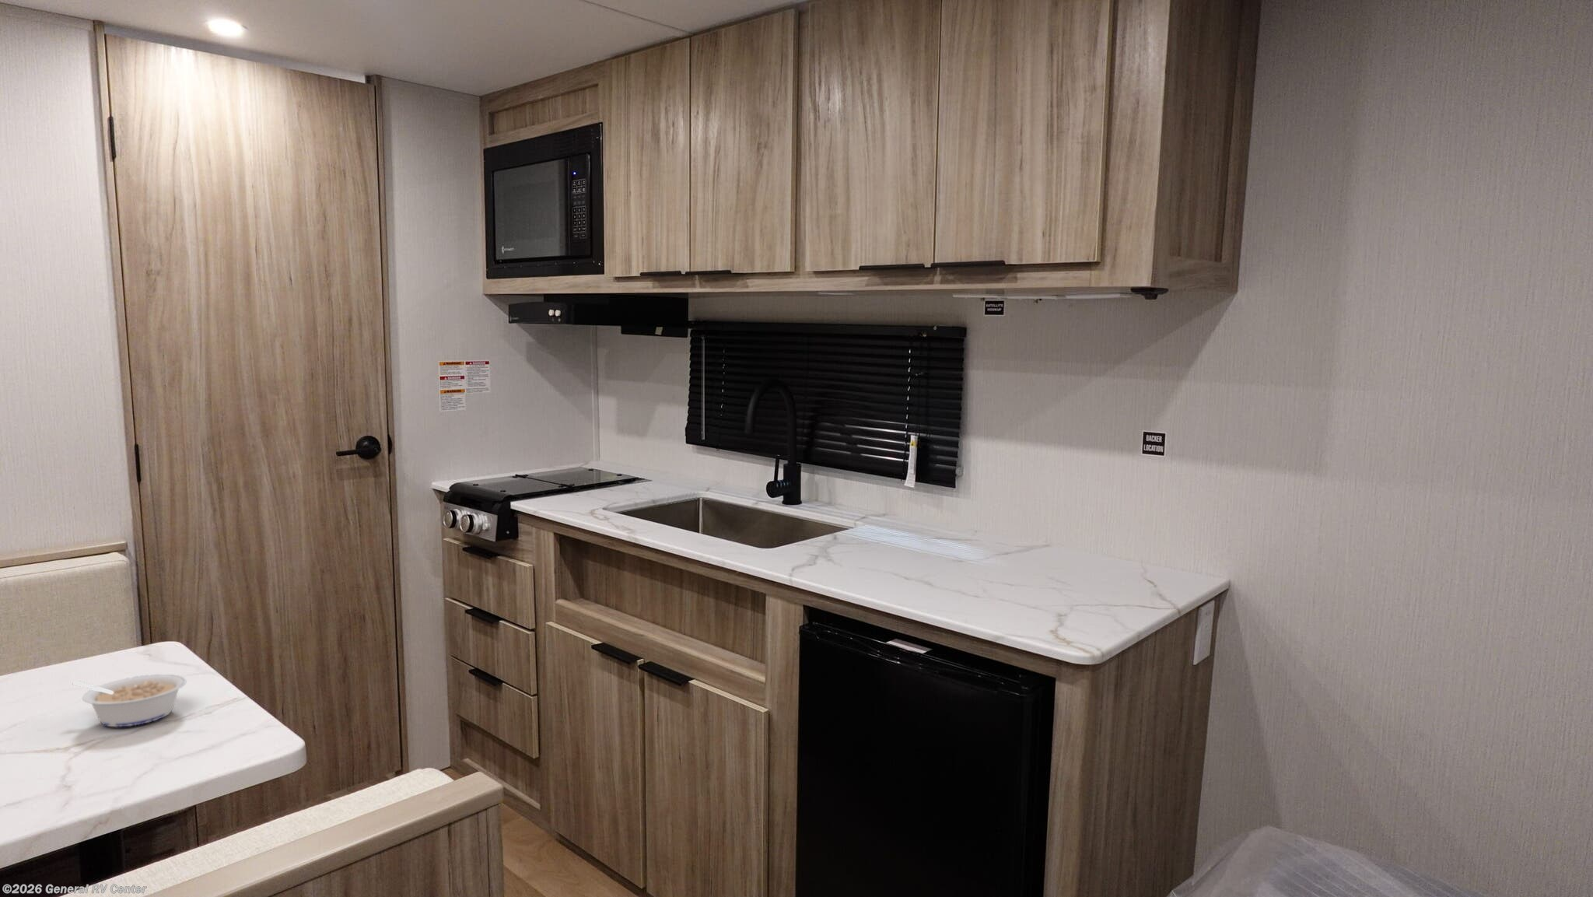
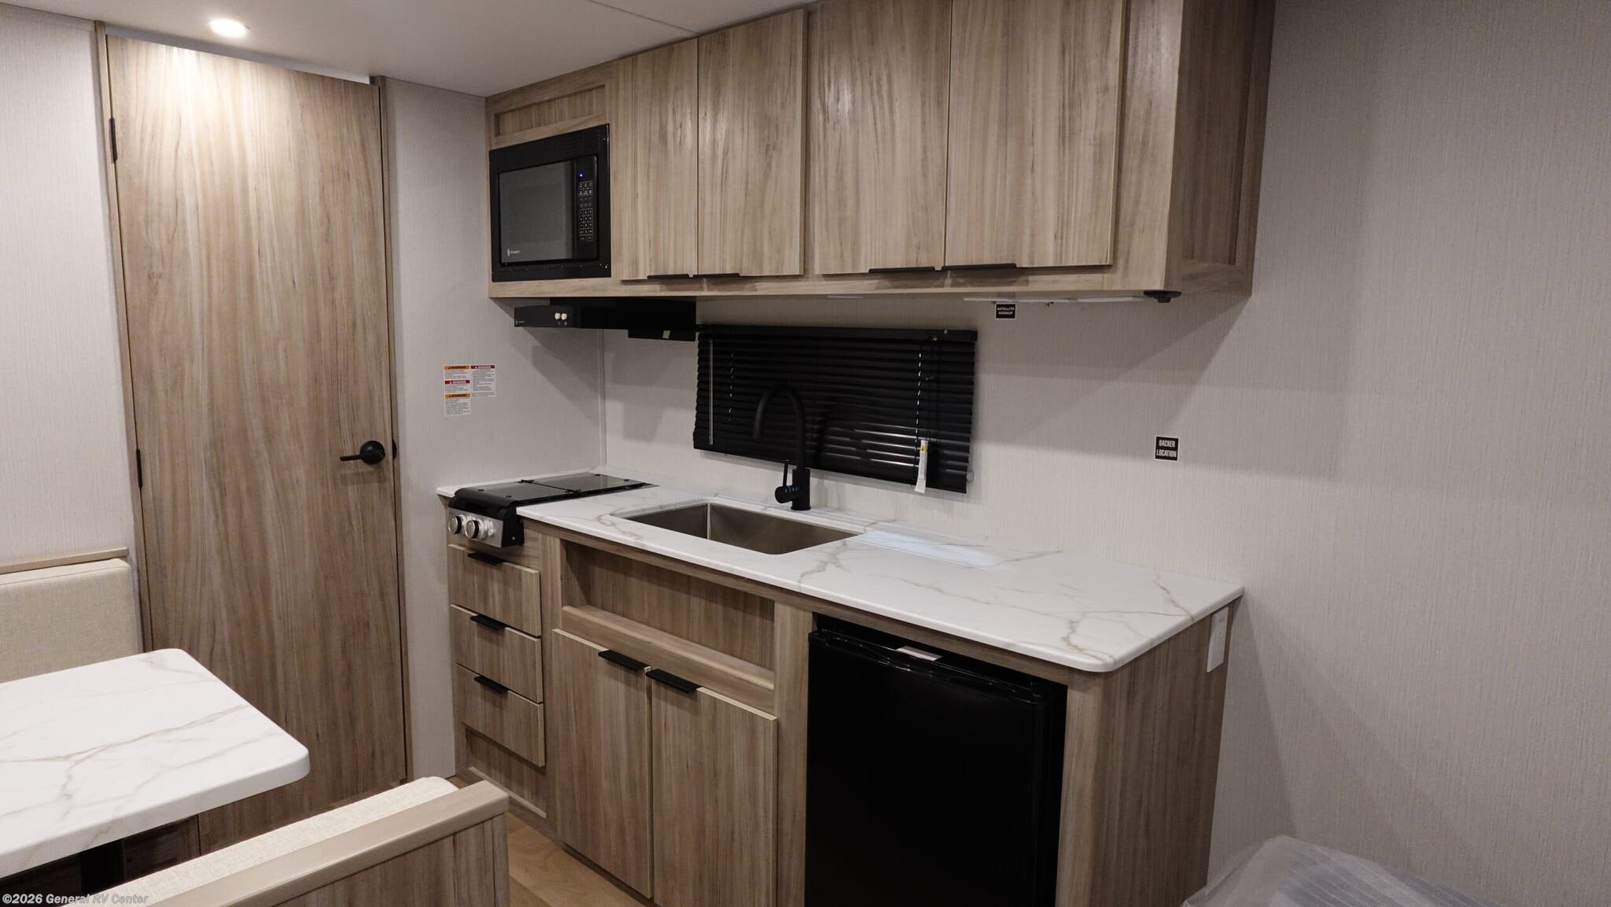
- legume (131, 700)
